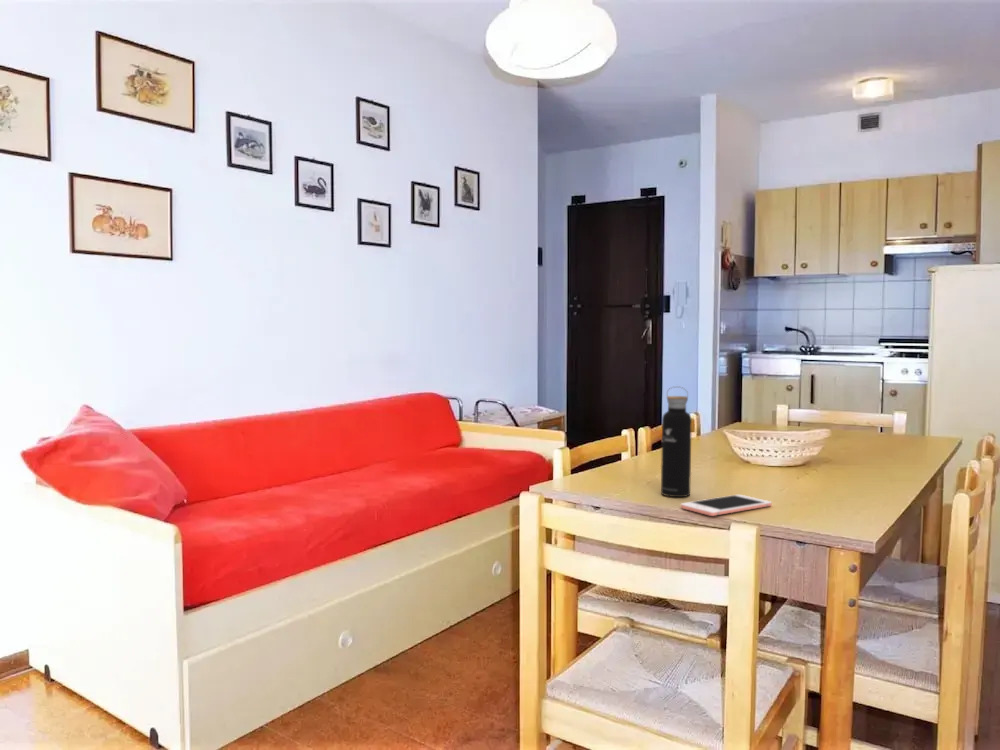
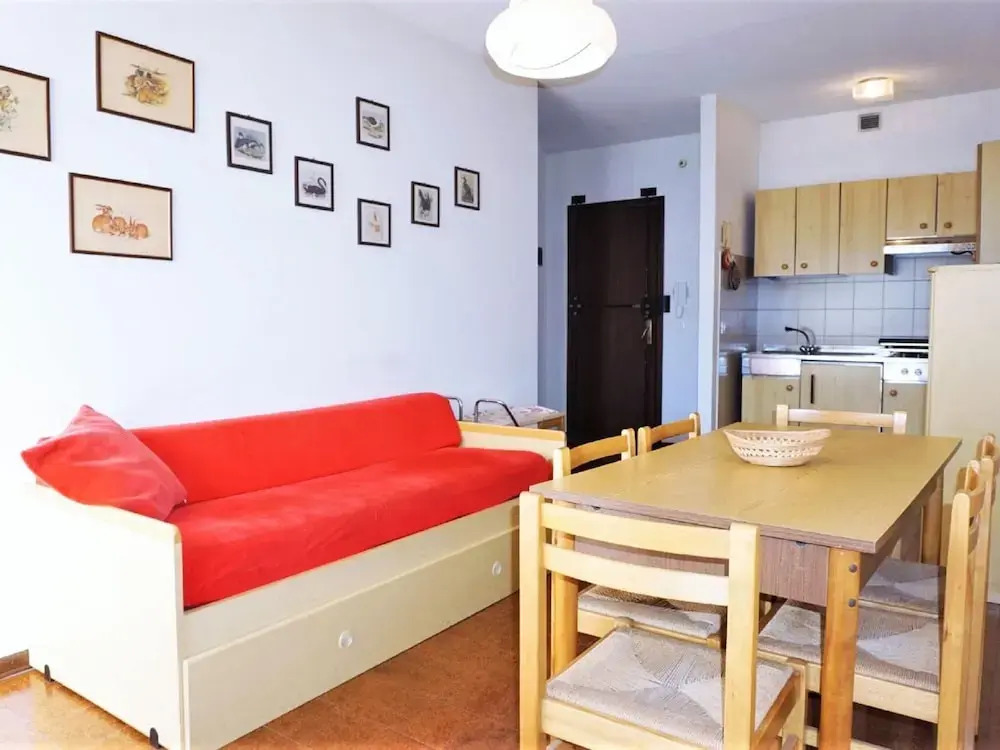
- cell phone (726, 504)
- water bottle (676, 440)
